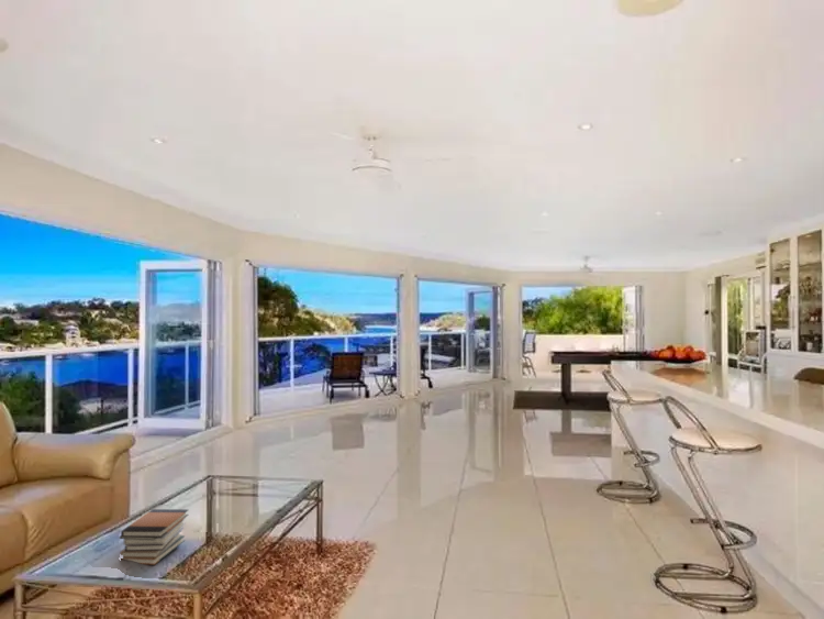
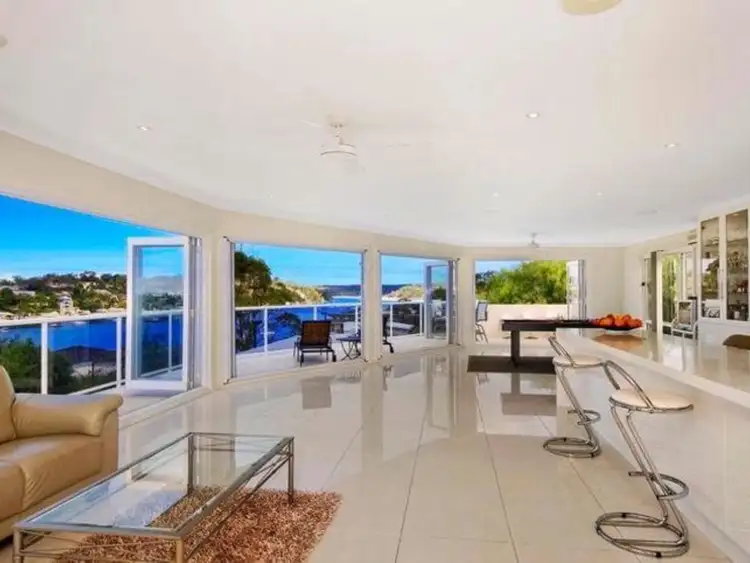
- book stack (155, 534)
